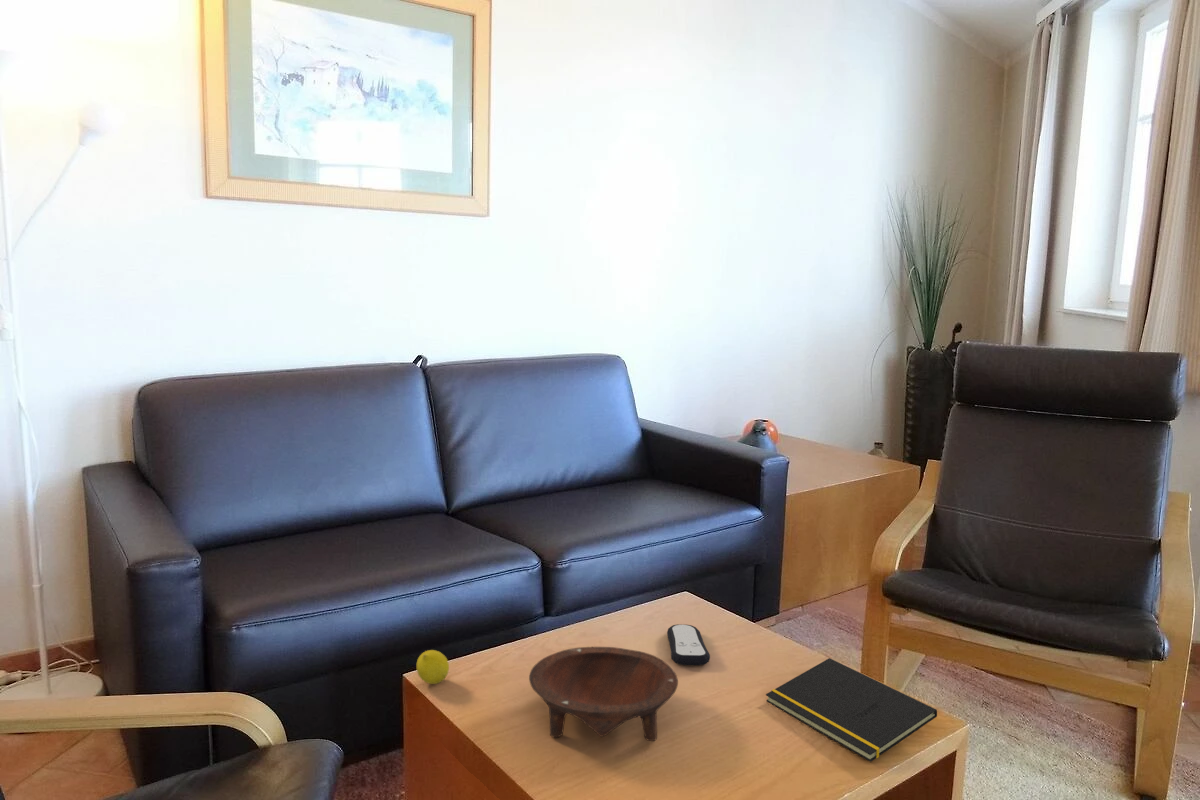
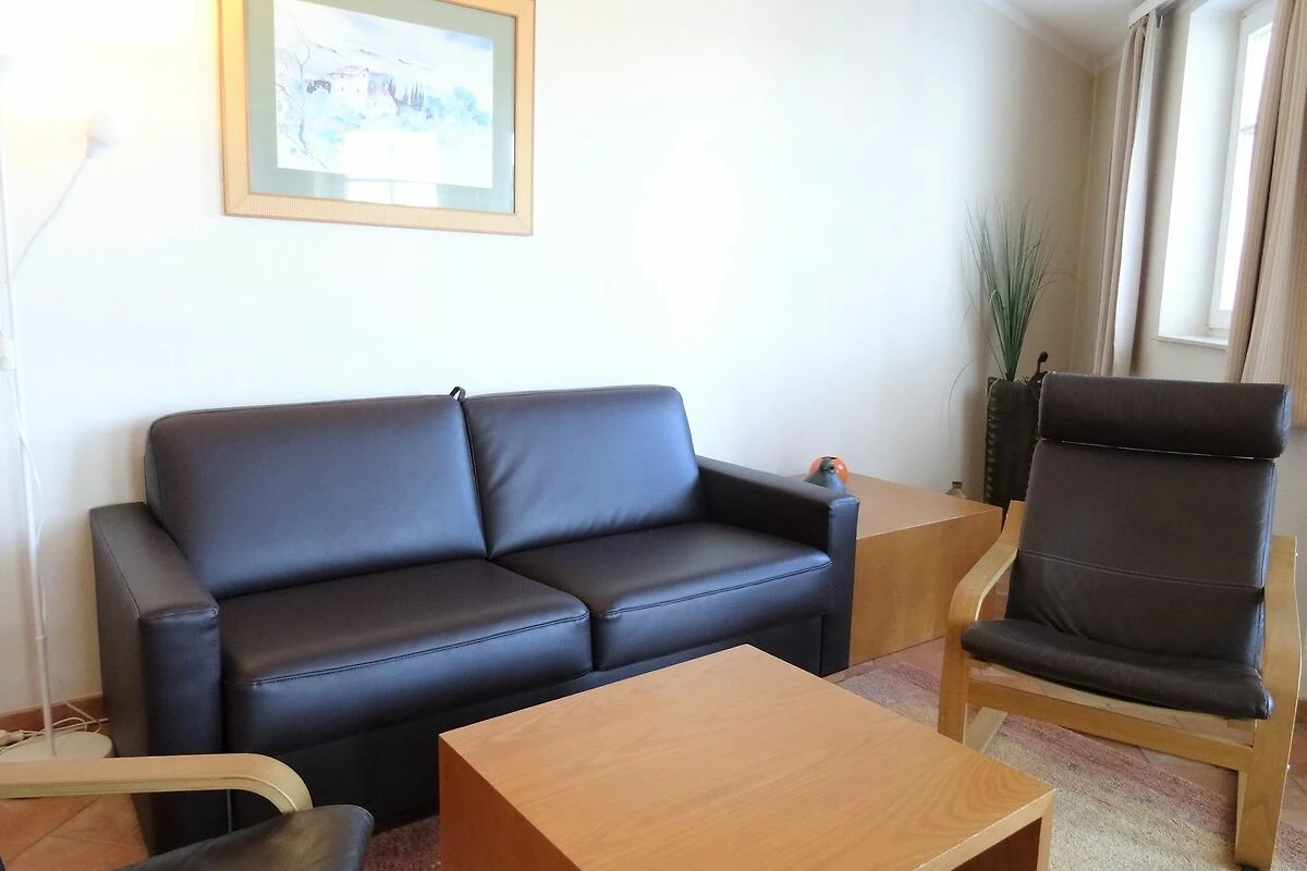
- fruit (432, 666)
- bowl (603, 694)
- remote control (686, 643)
- notepad (848, 705)
